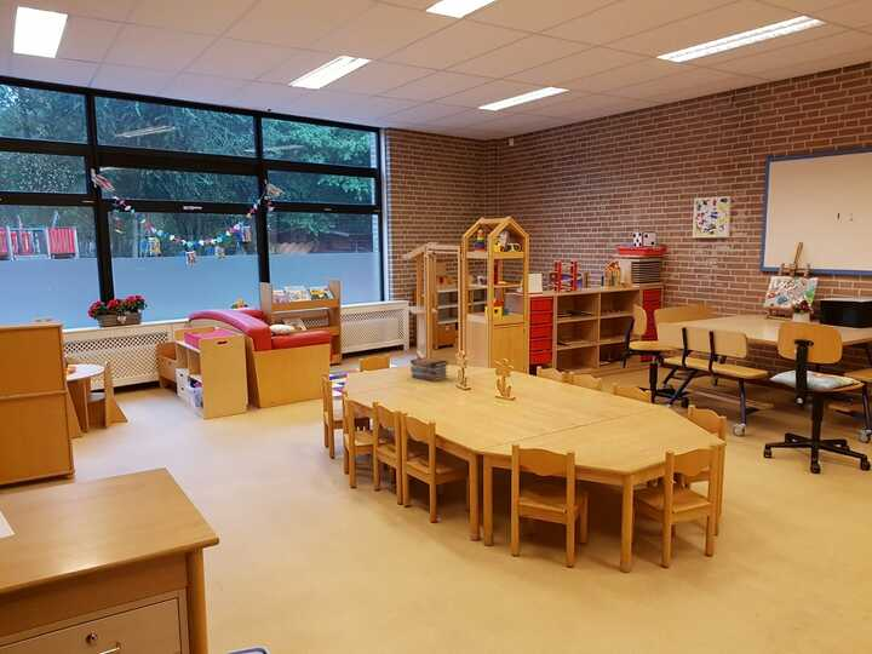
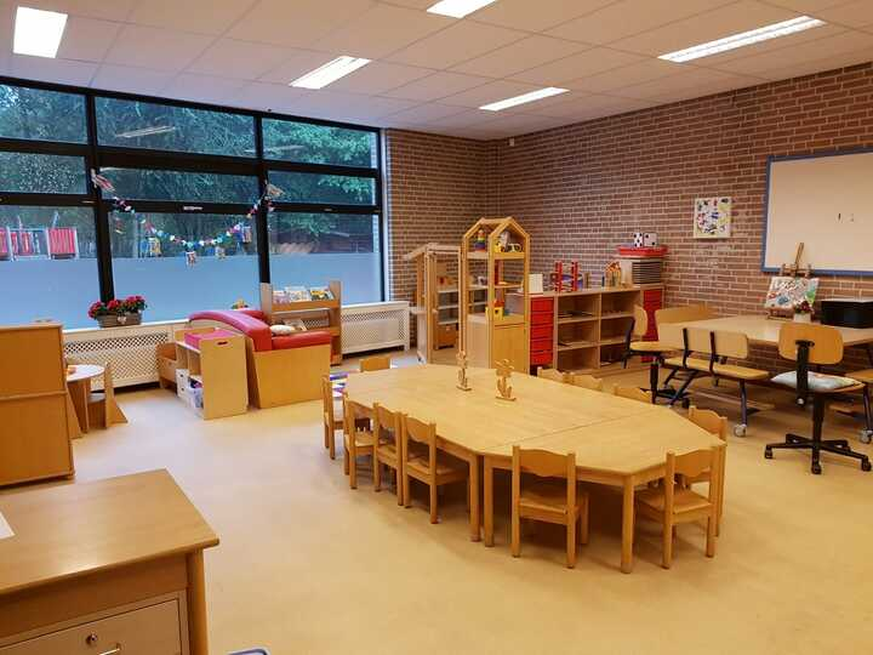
- book stack (429, 368)
